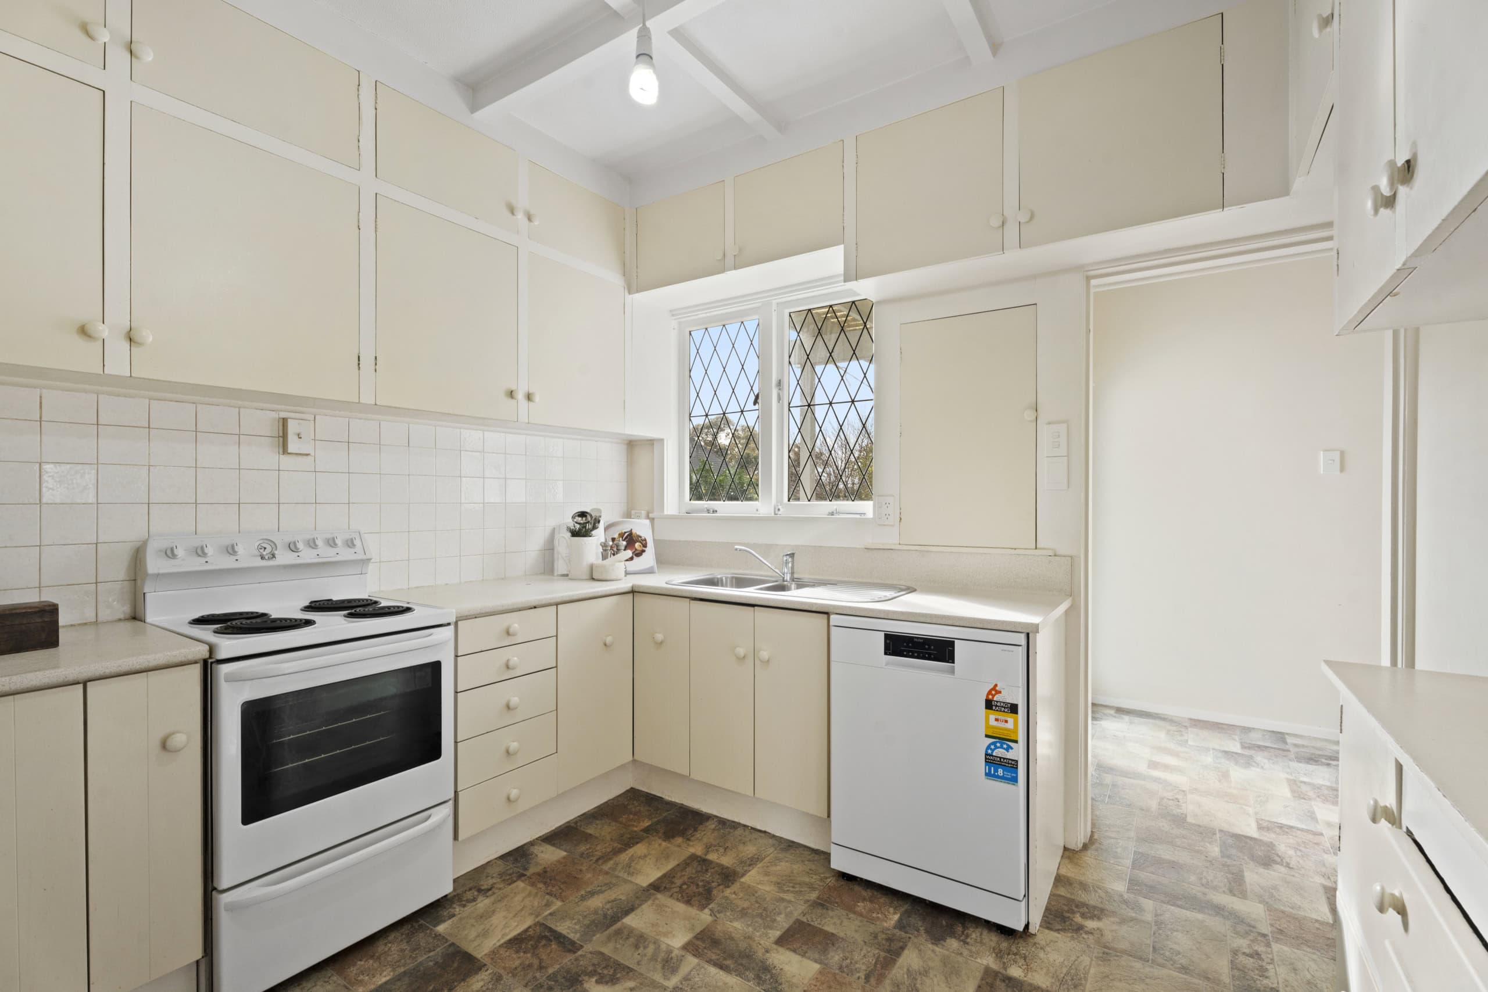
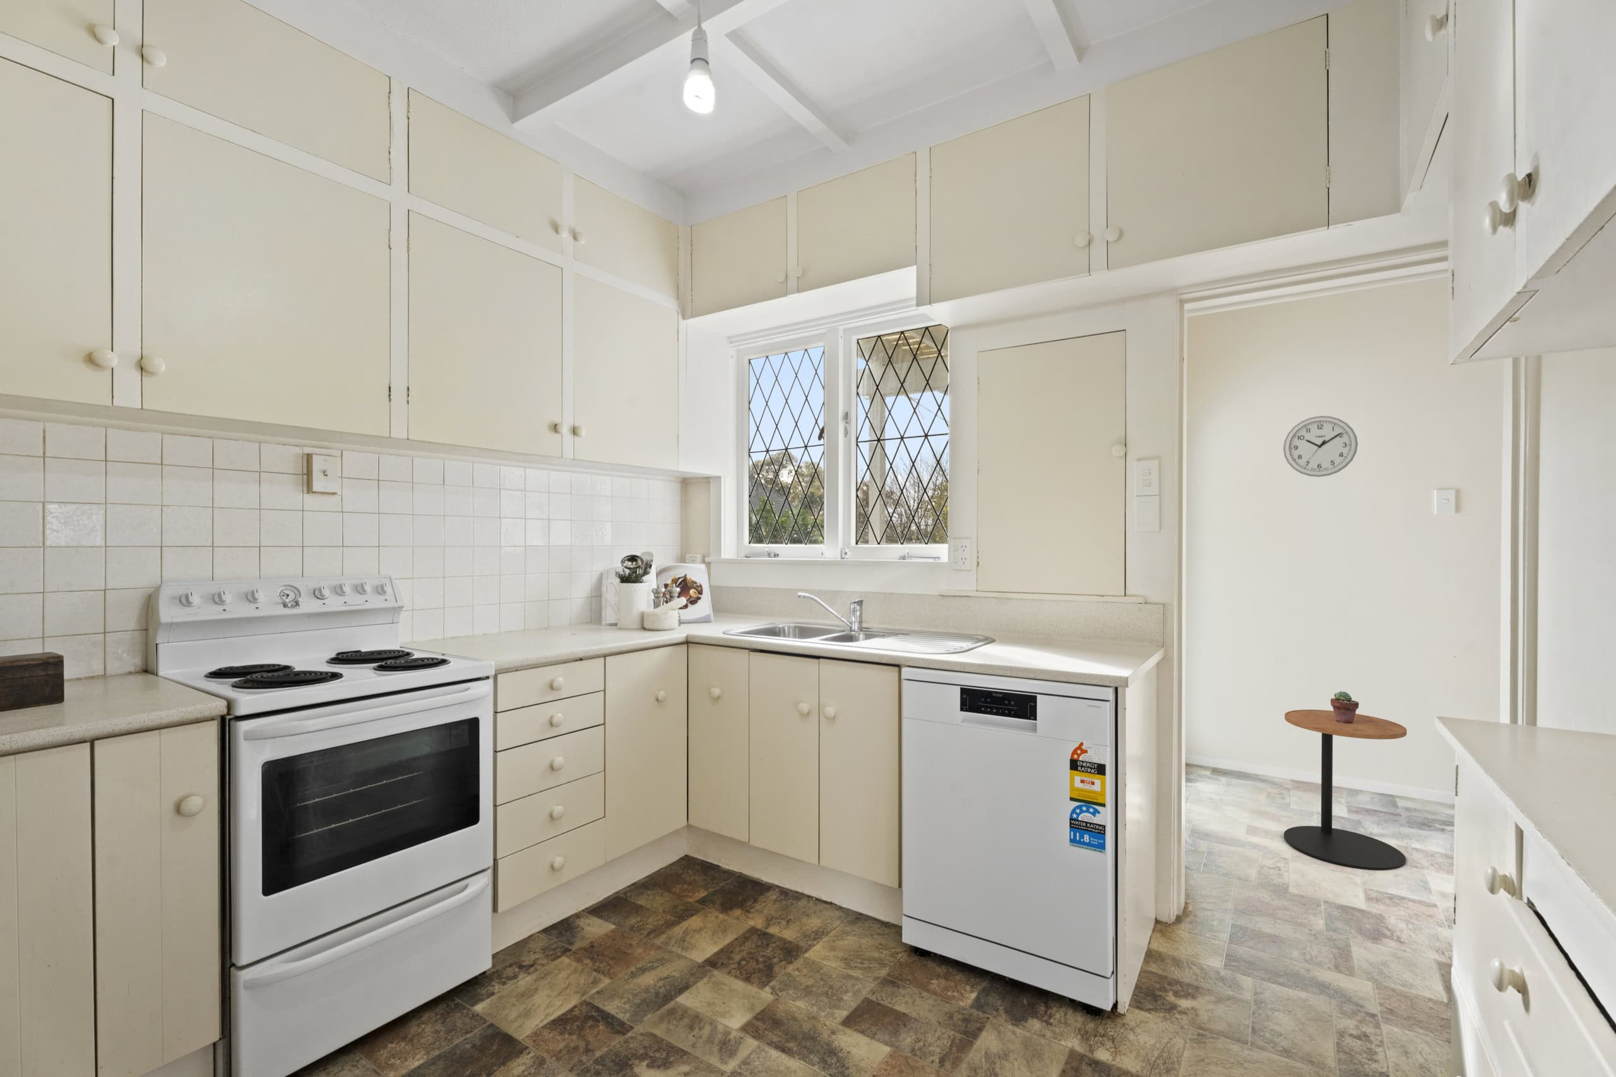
+ side table (1332, 784)
+ wall clock (1319, 446)
+ potted succulent (1344, 706)
